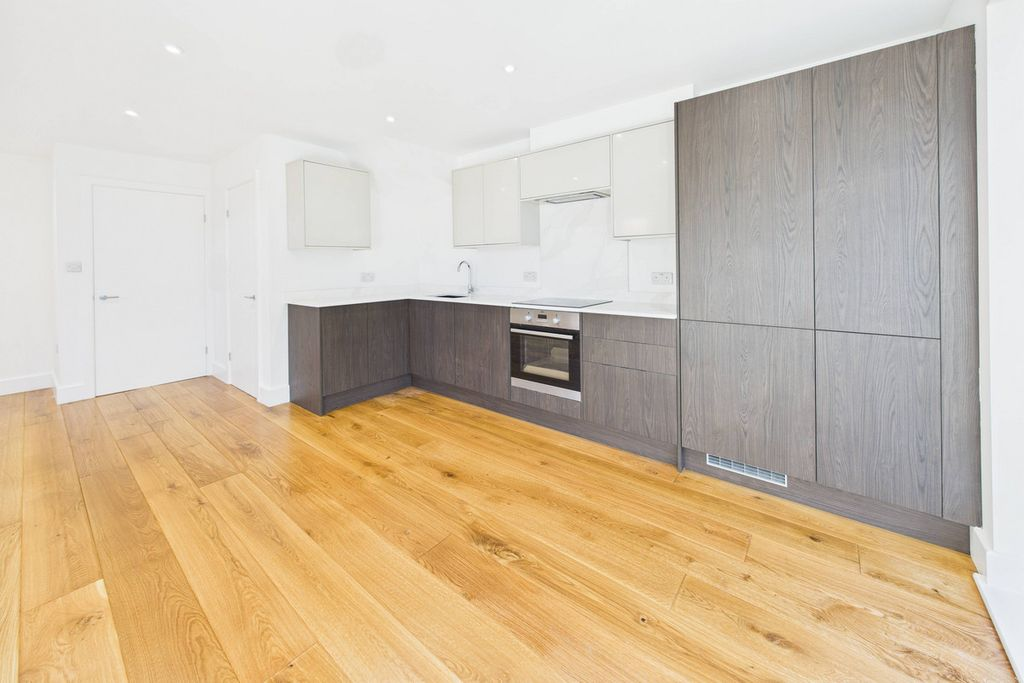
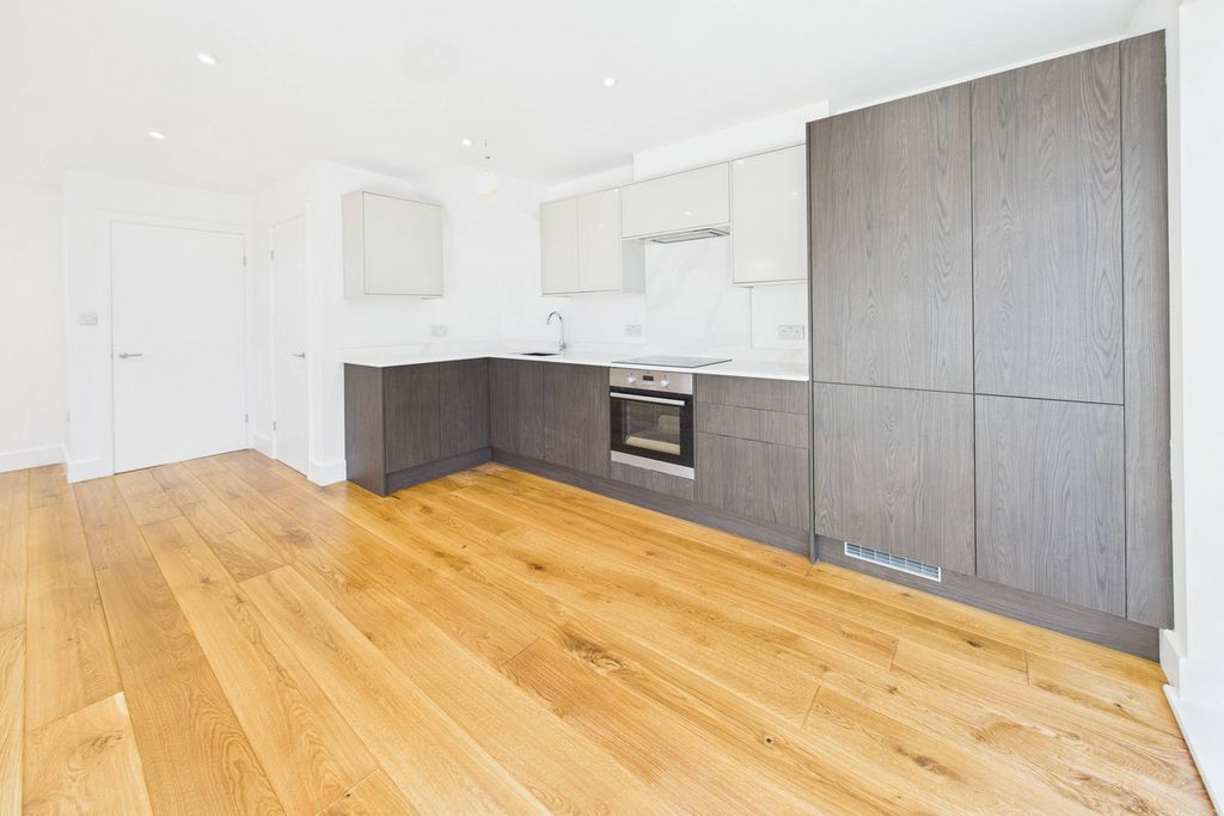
+ pendant lamp (486, 173)
